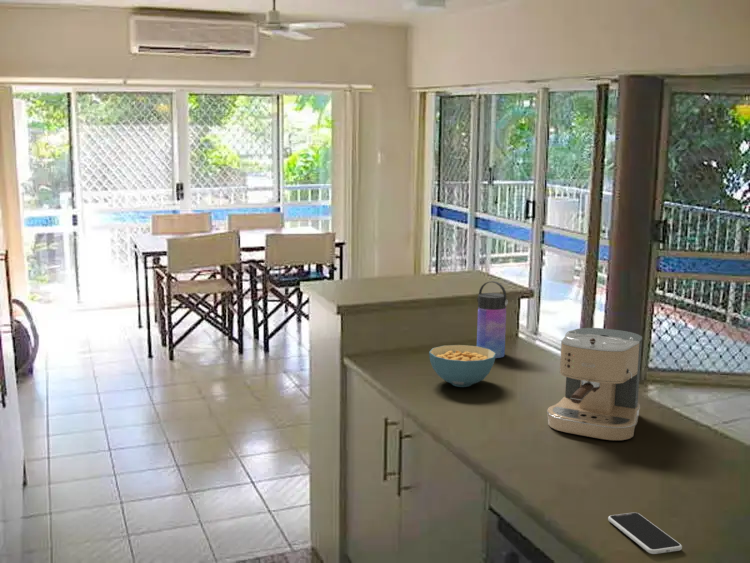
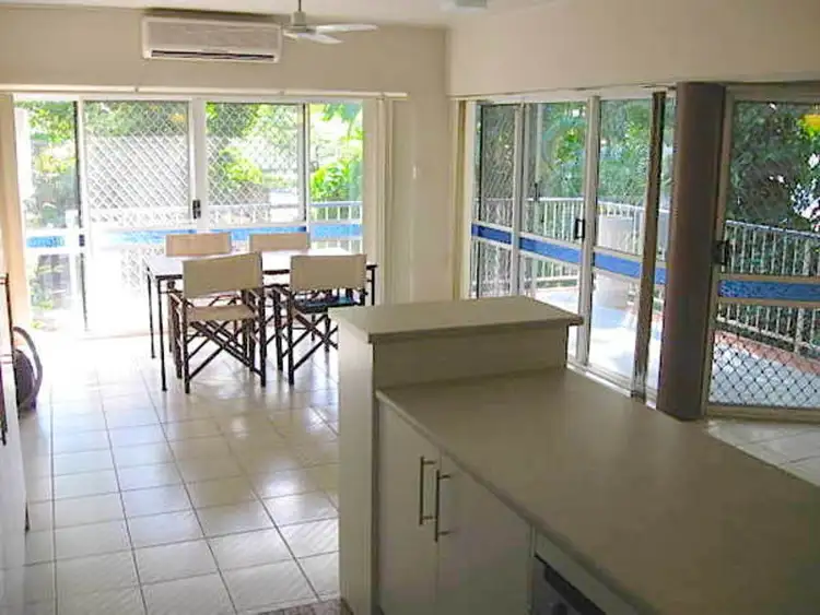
- water bottle (491, 318)
- cereal bowl (462, 368)
- smartphone (643, 532)
- coffee maker (595, 380)
